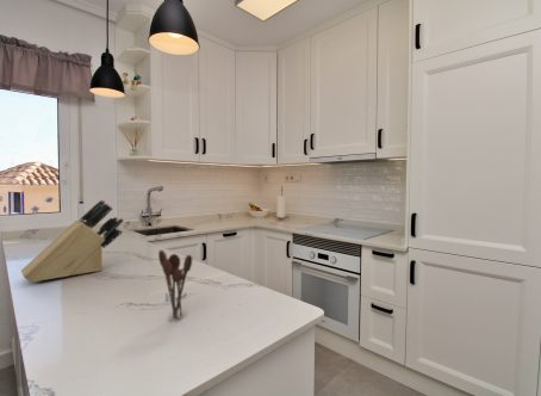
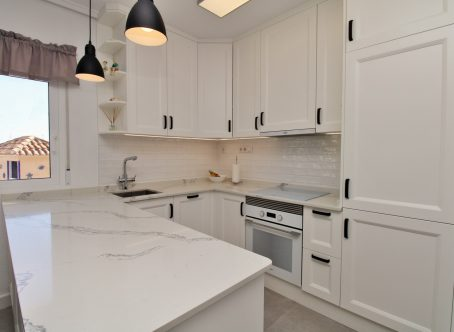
- knife block (76, 236)
- utensil holder (174, 283)
